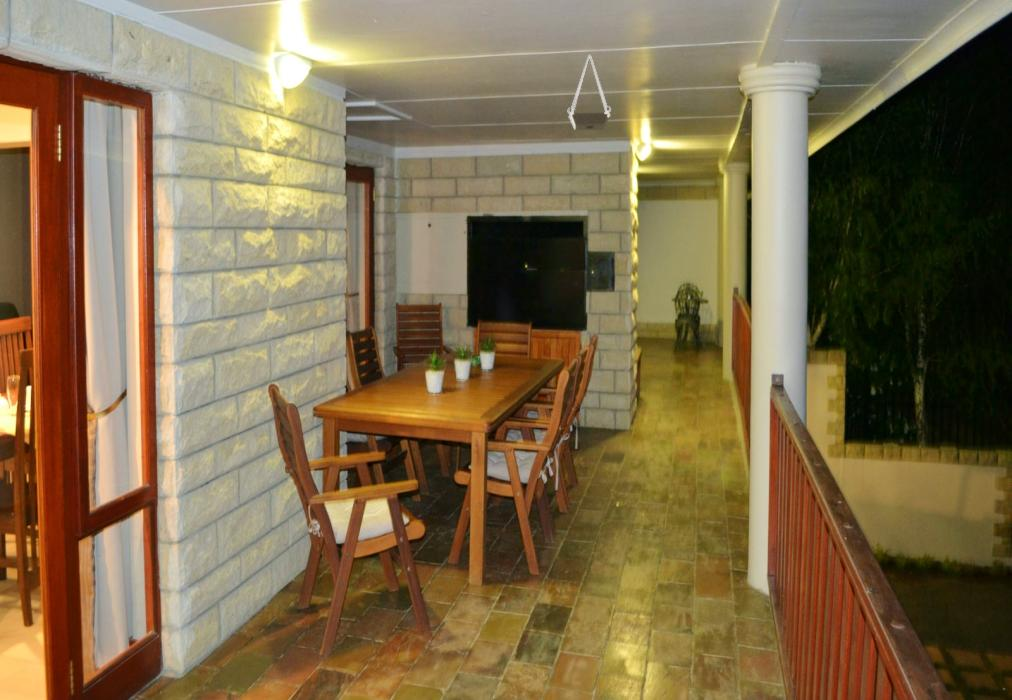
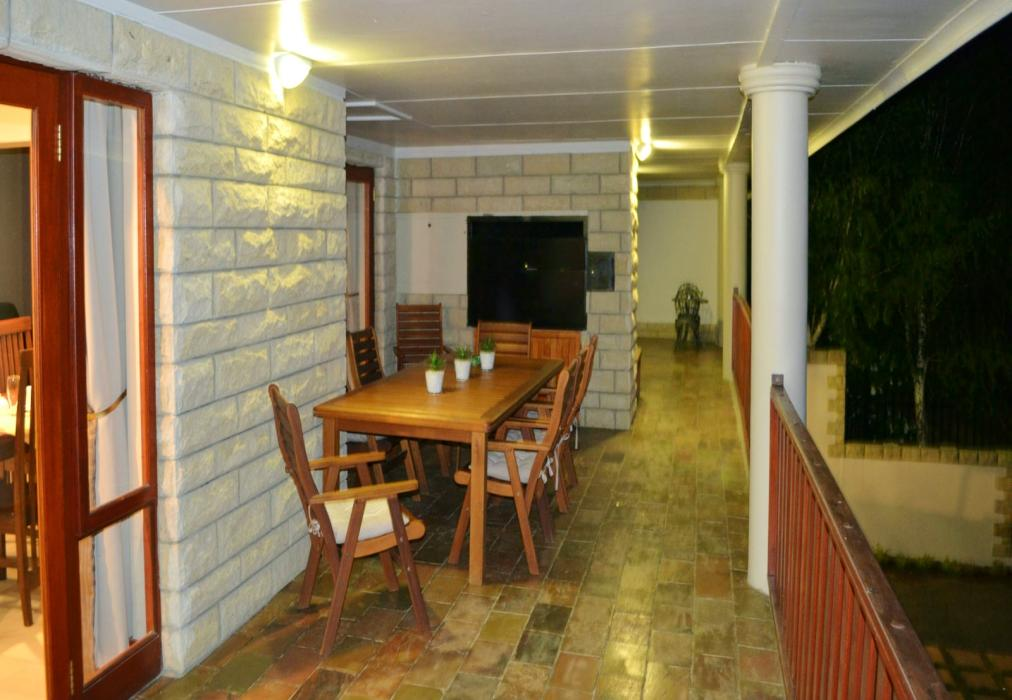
- hanging planter (580, 88)
